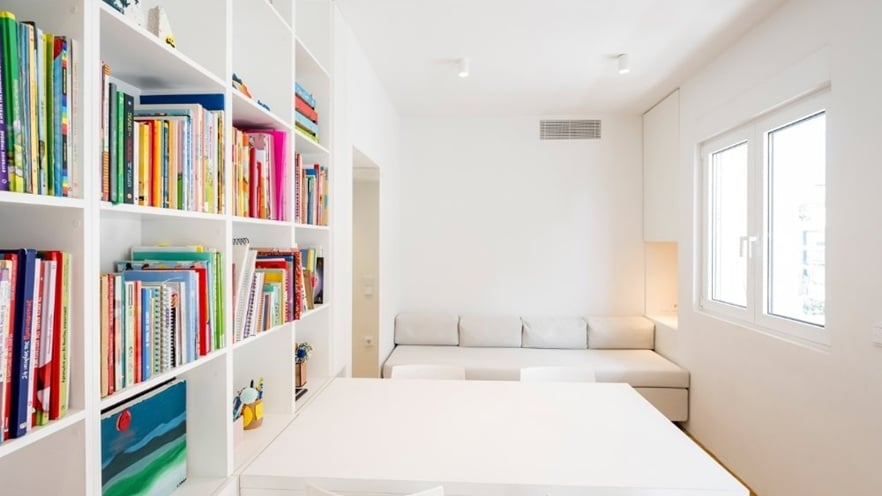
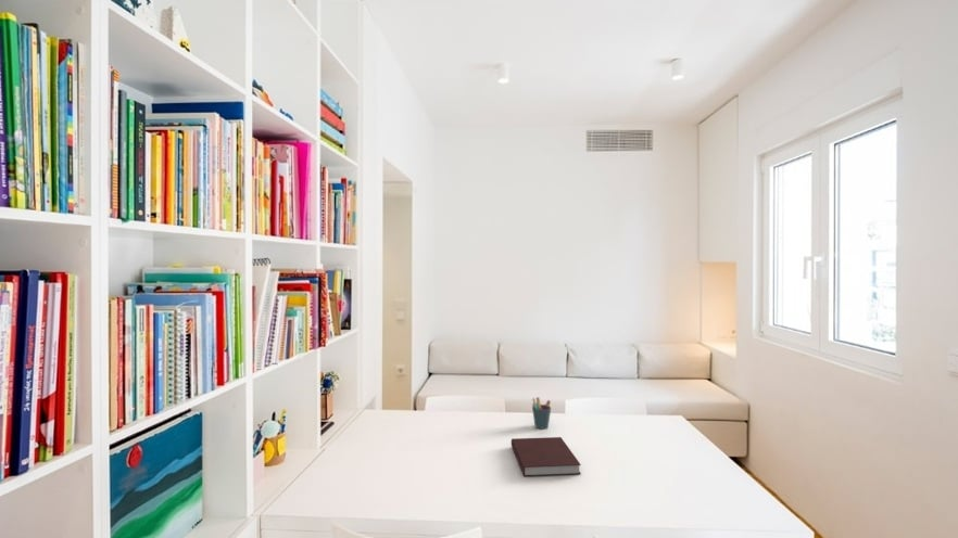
+ pen holder (541, 411)
+ notebook (543, 454)
